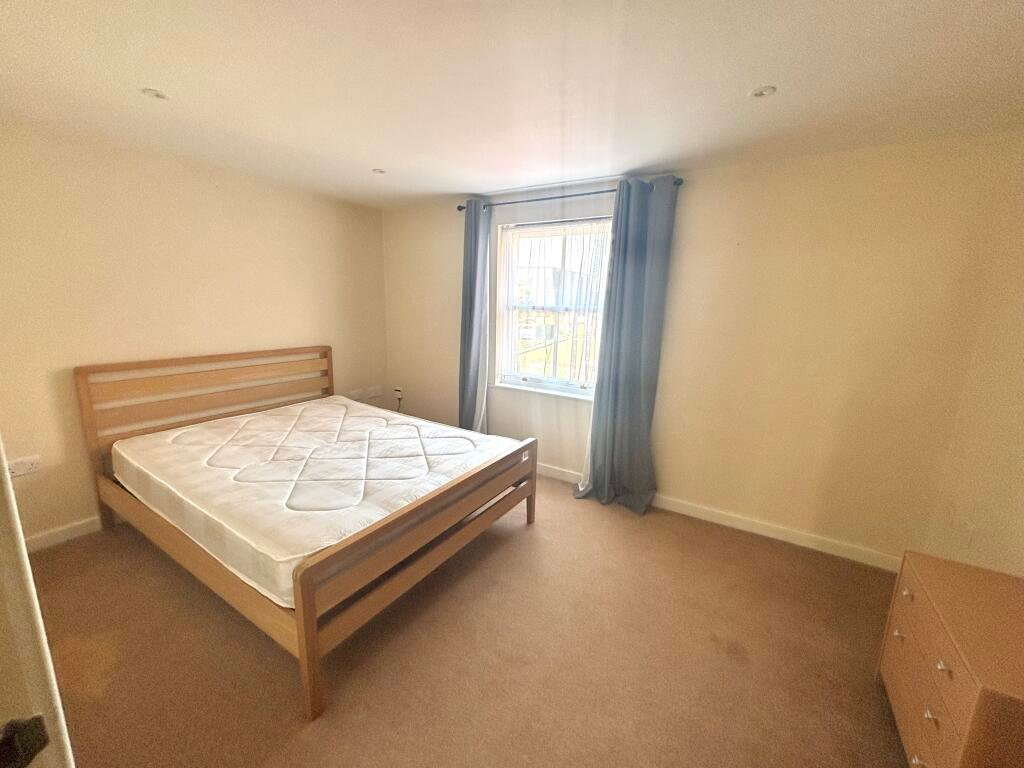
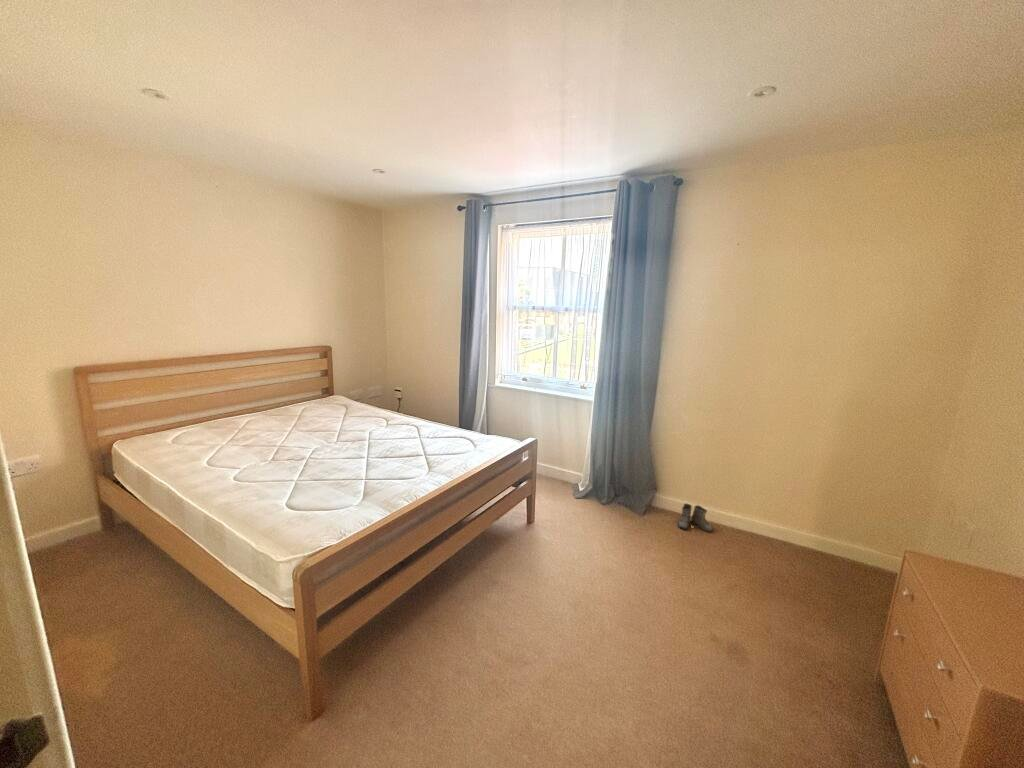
+ boots (693, 517)
